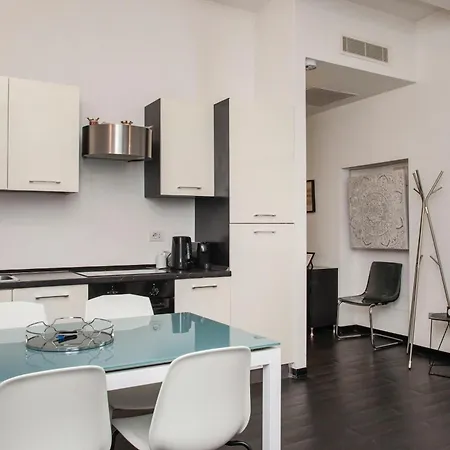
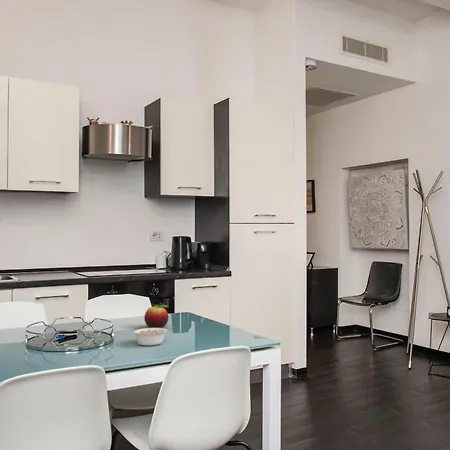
+ fruit (156, 316)
+ legume (151, 335)
